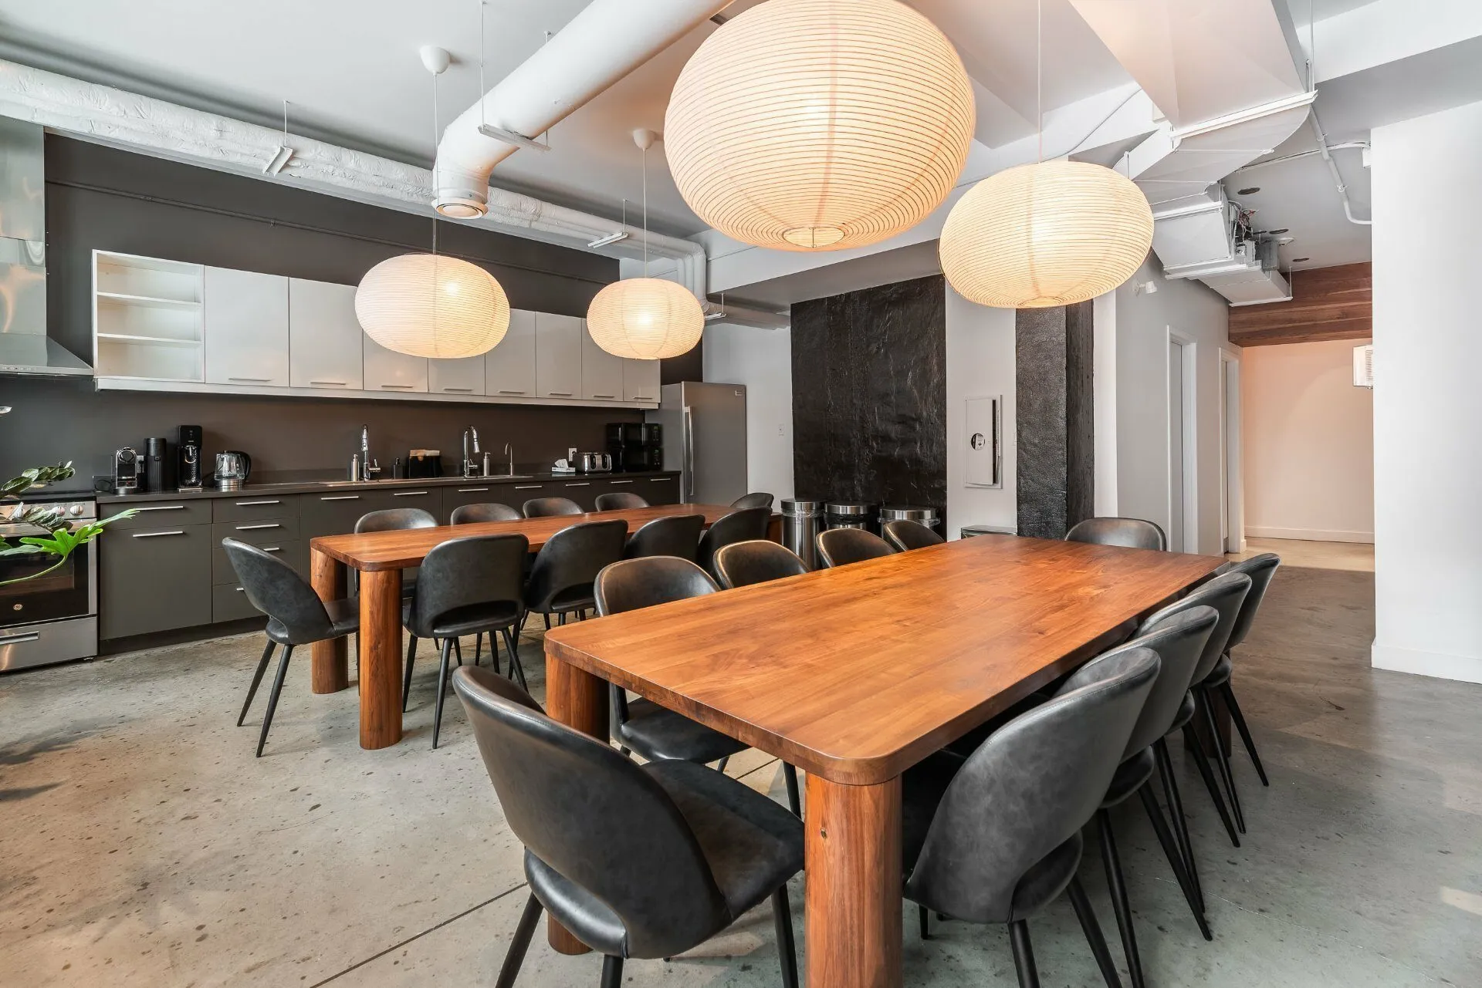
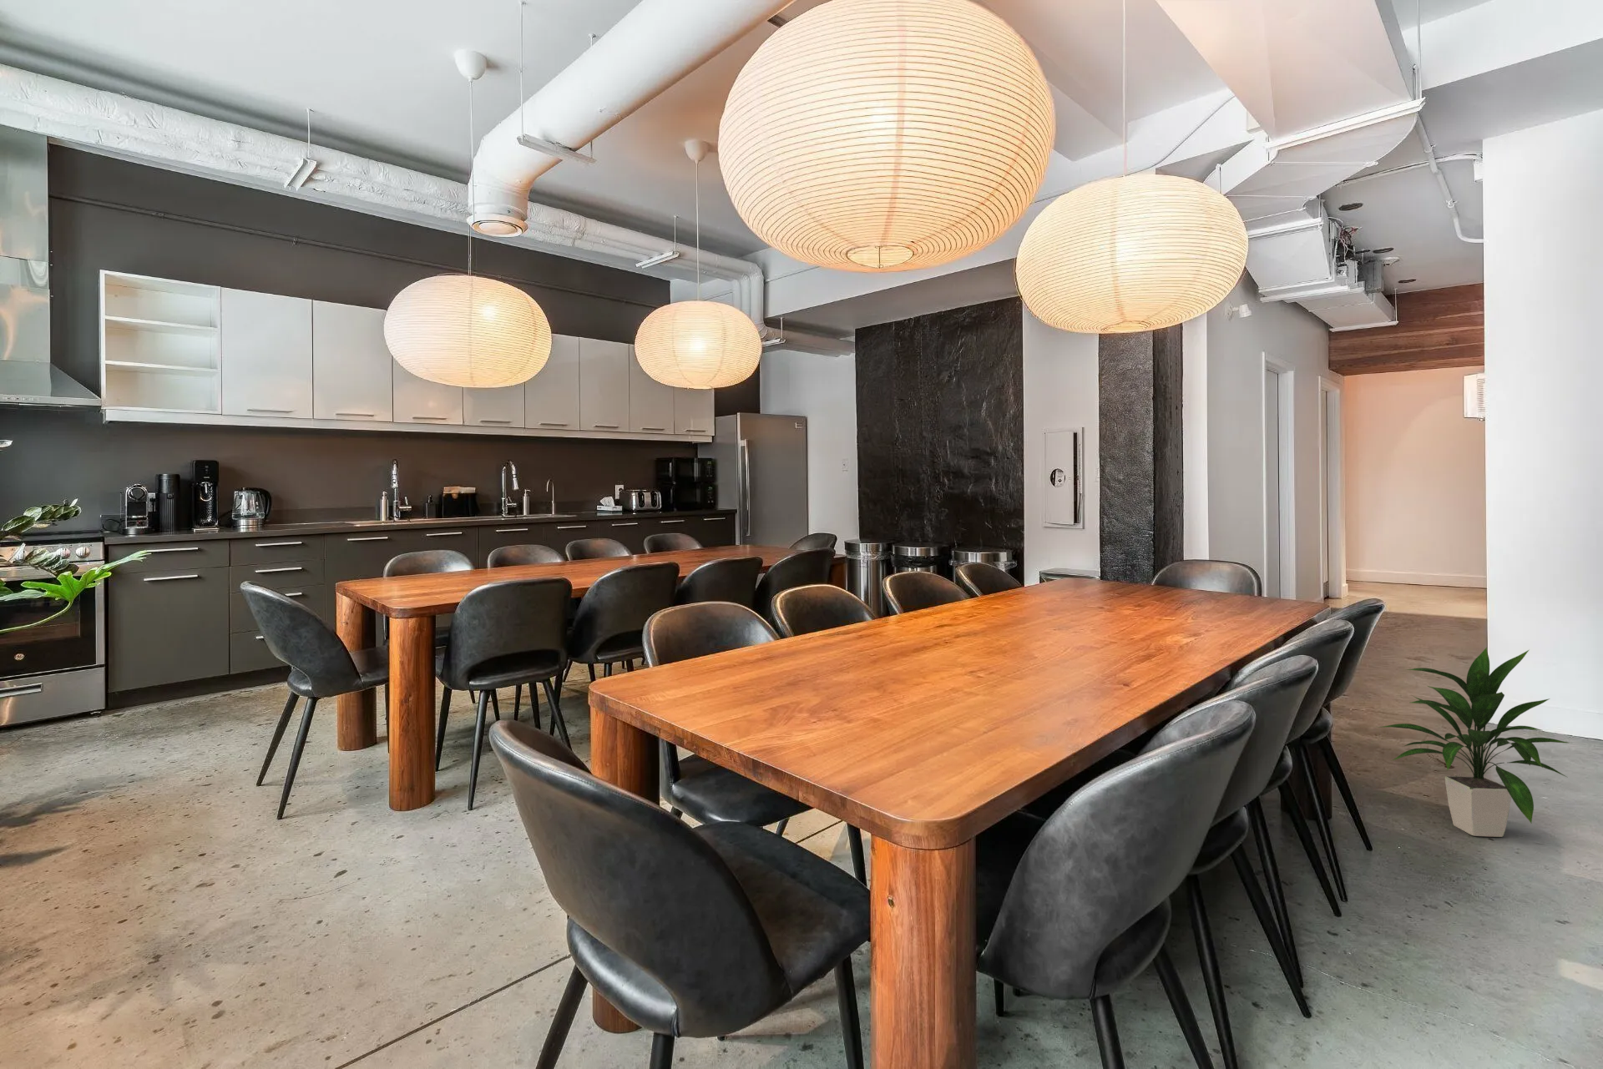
+ indoor plant (1476, 741)
